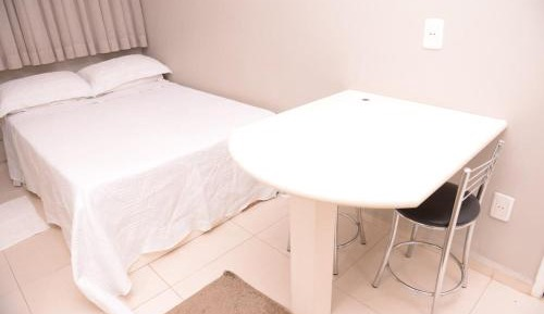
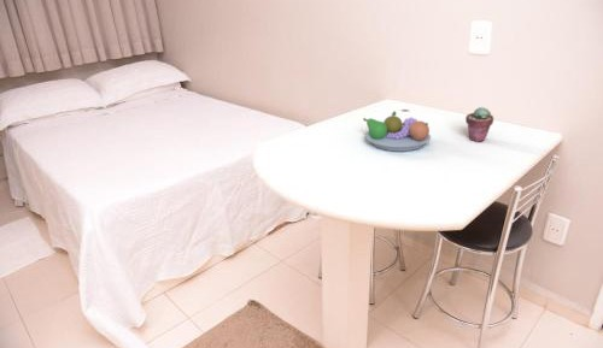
+ fruit bowl (396, 129)
+ potted succulent (479, 123)
